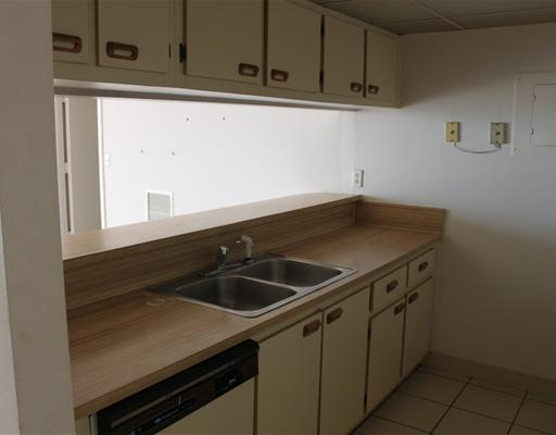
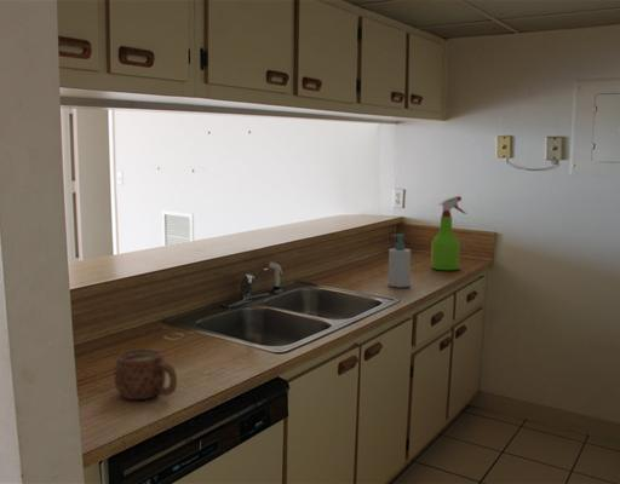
+ mug (148, 375)
+ soap bottle (400, 259)
+ spray bottle (449, 231)
